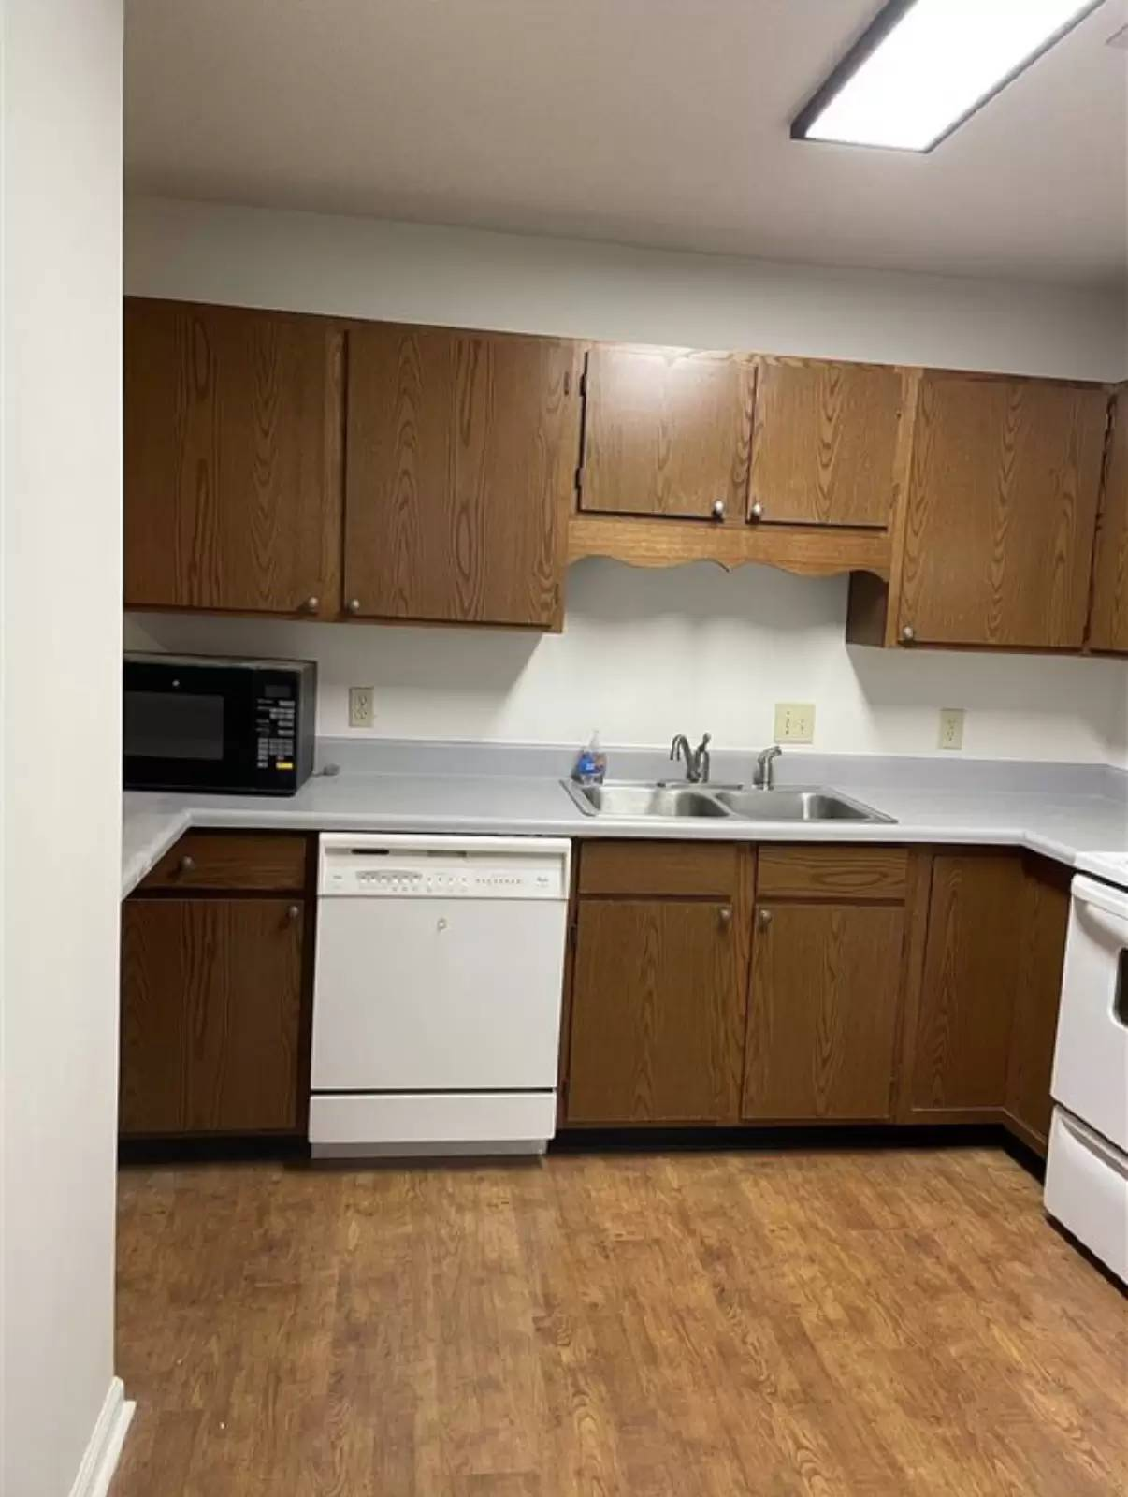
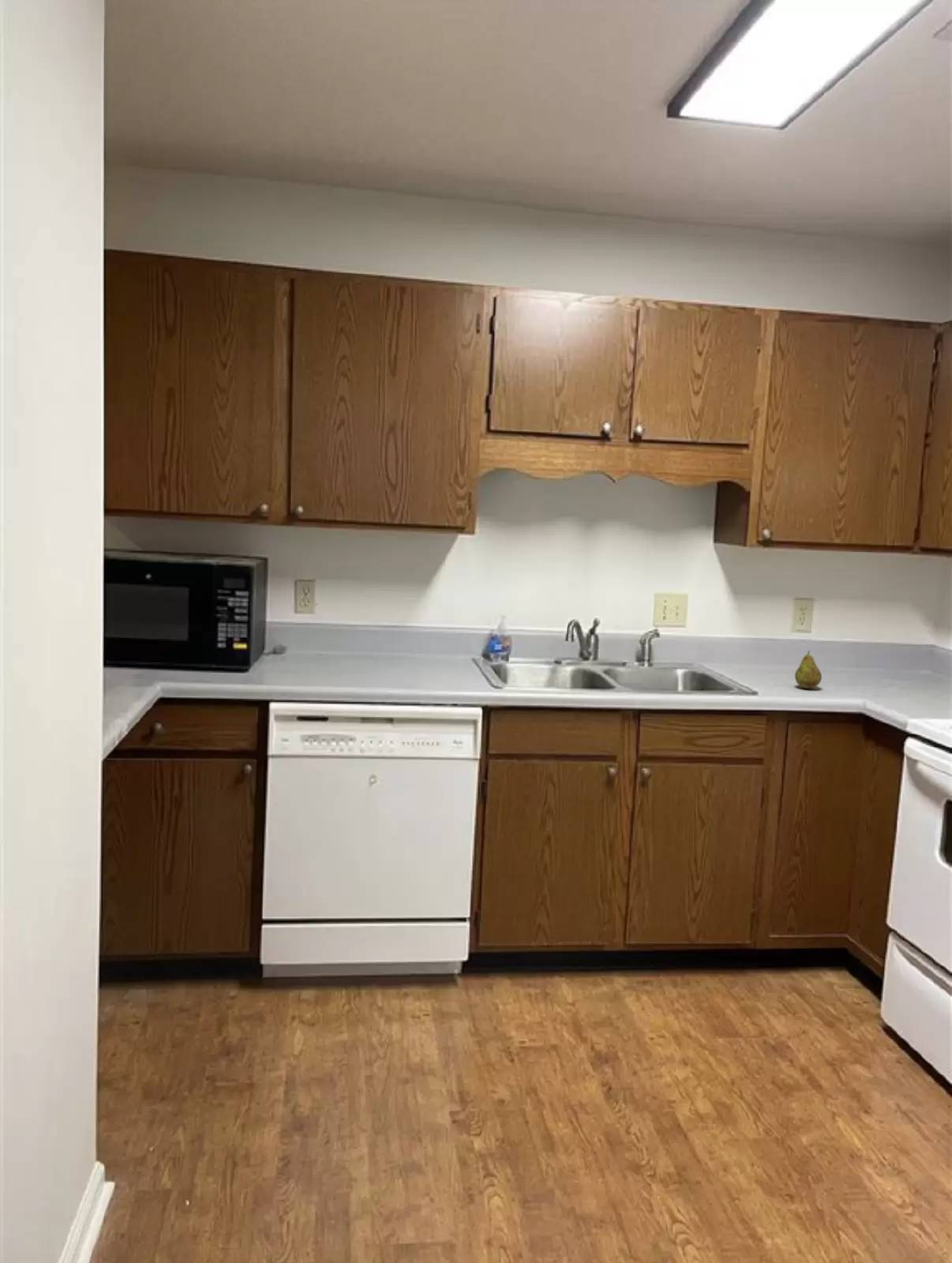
+ fruit (808, 669)
